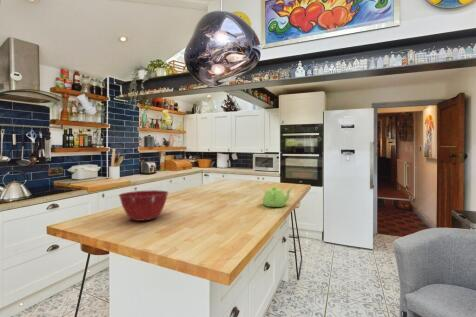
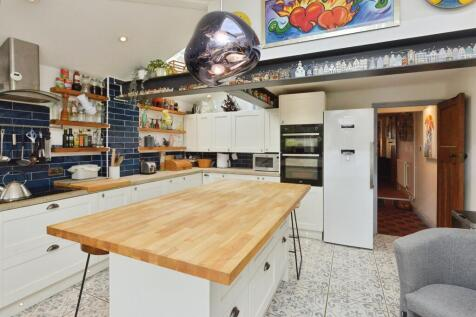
- teapot (277, 196)
- mixing bowl (144, 205)
